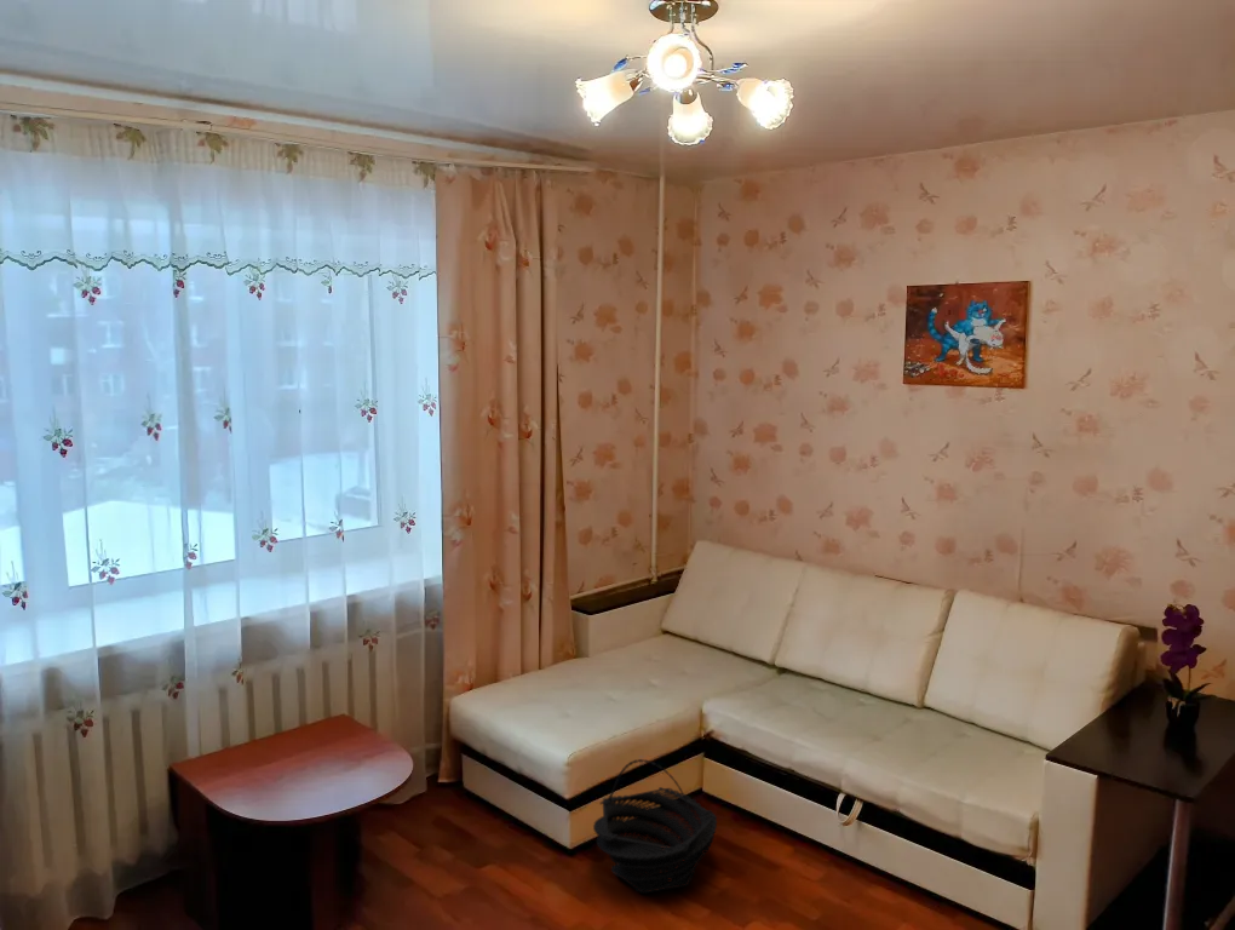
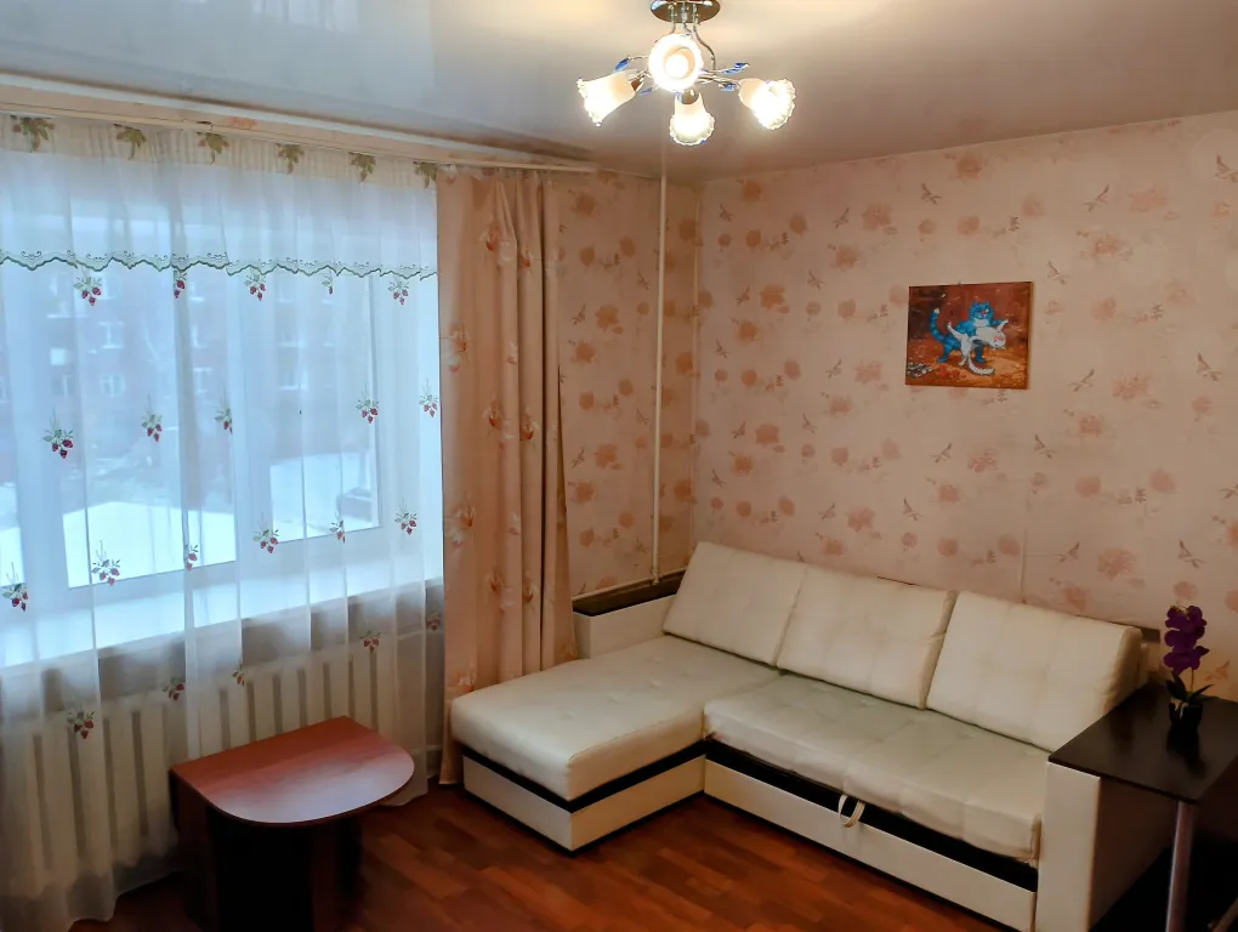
- basket (654, 816)
